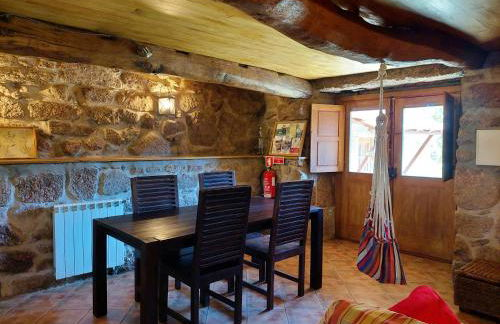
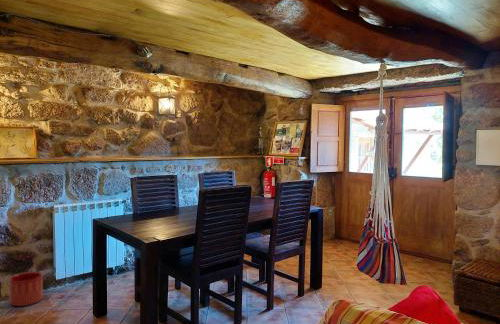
+ planter (26, 288)
